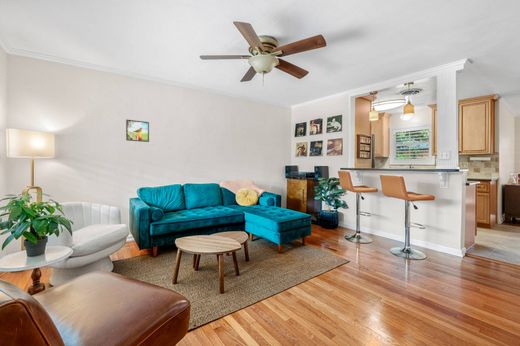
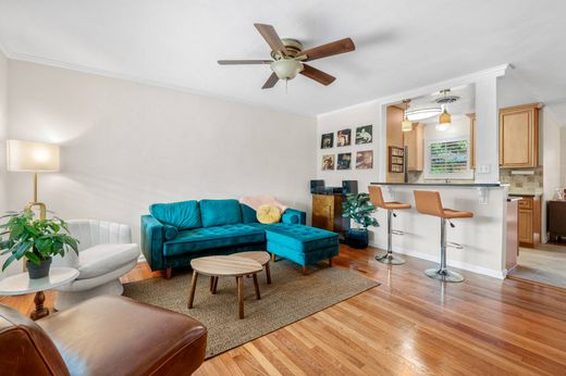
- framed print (137, 131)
